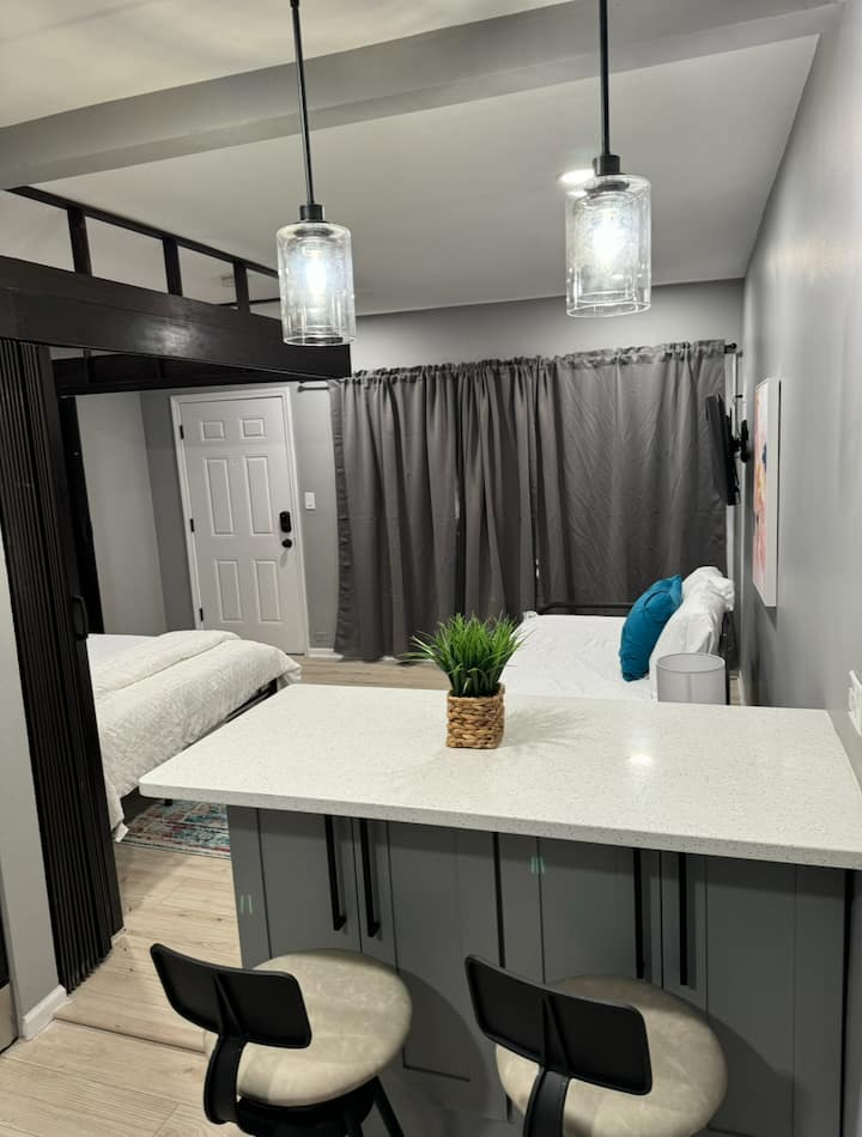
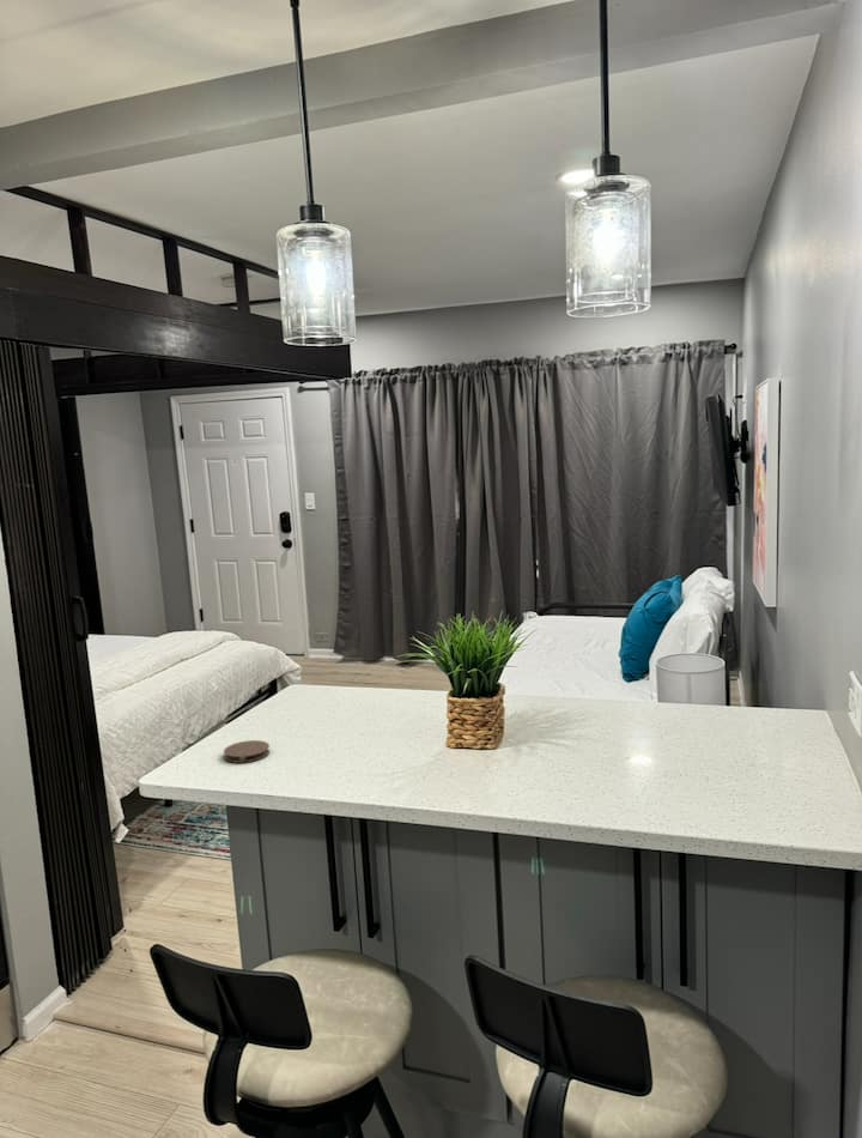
+ coaster (247, 751)
